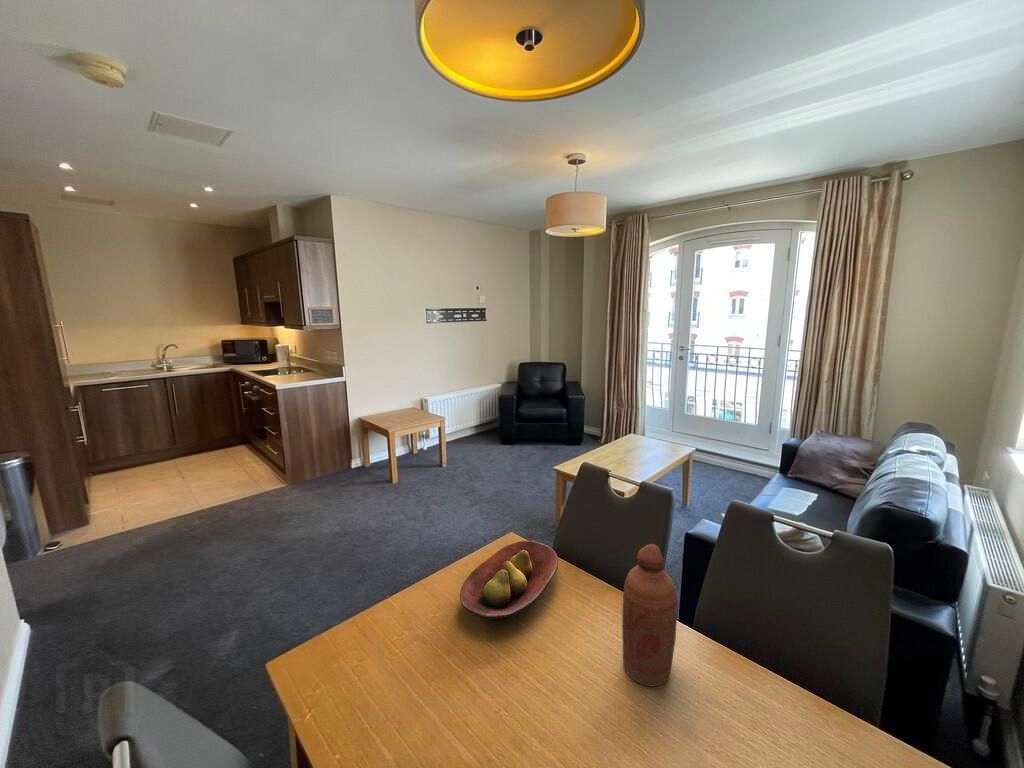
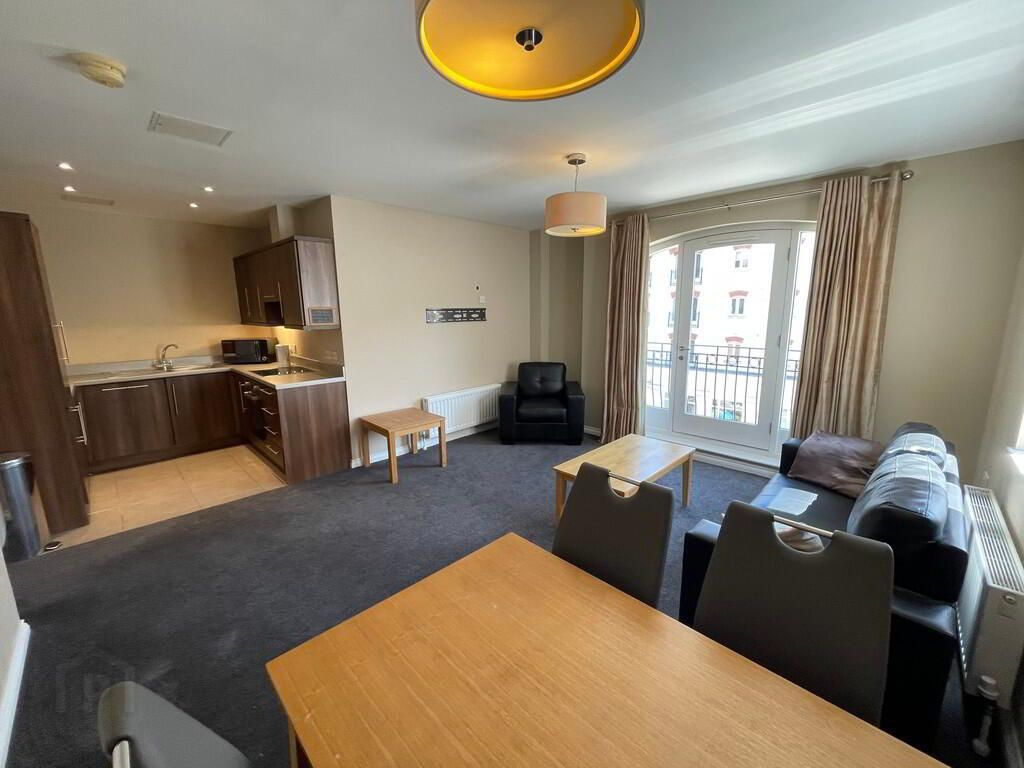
- fruit bowl (512, 575)
- bottle (649, 608)
